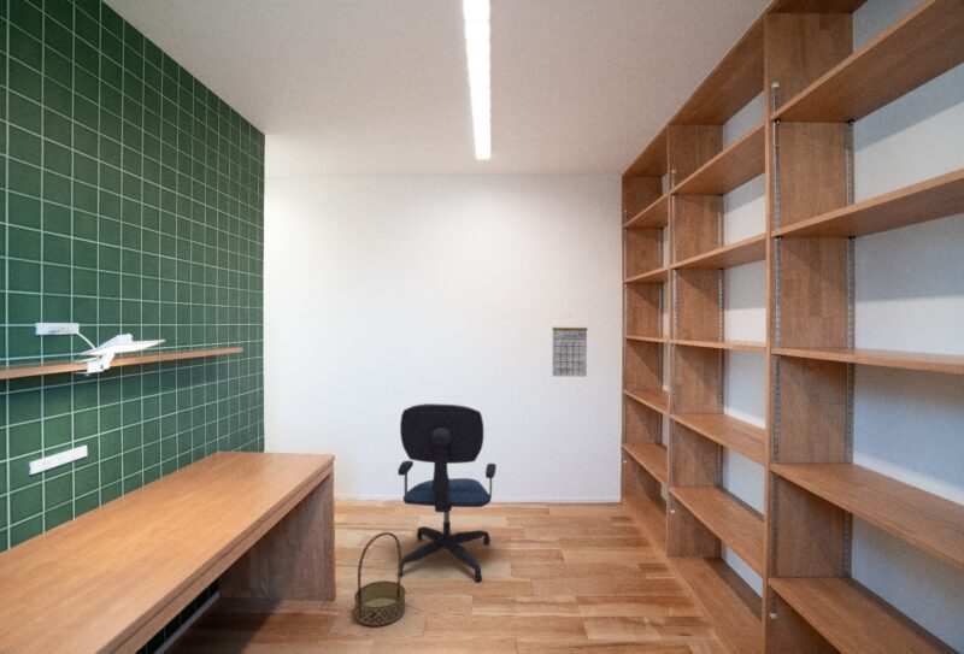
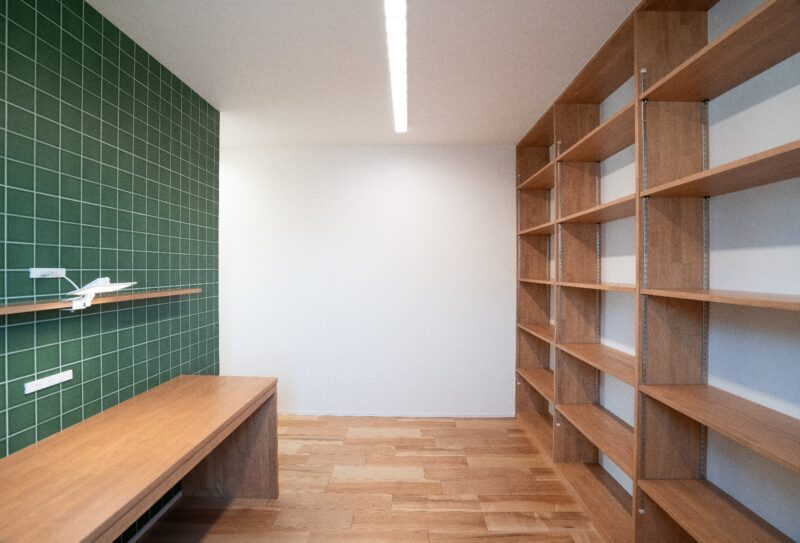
- calendar (569, 346)
- basket (381, 581)
- office chair (447, 478)
